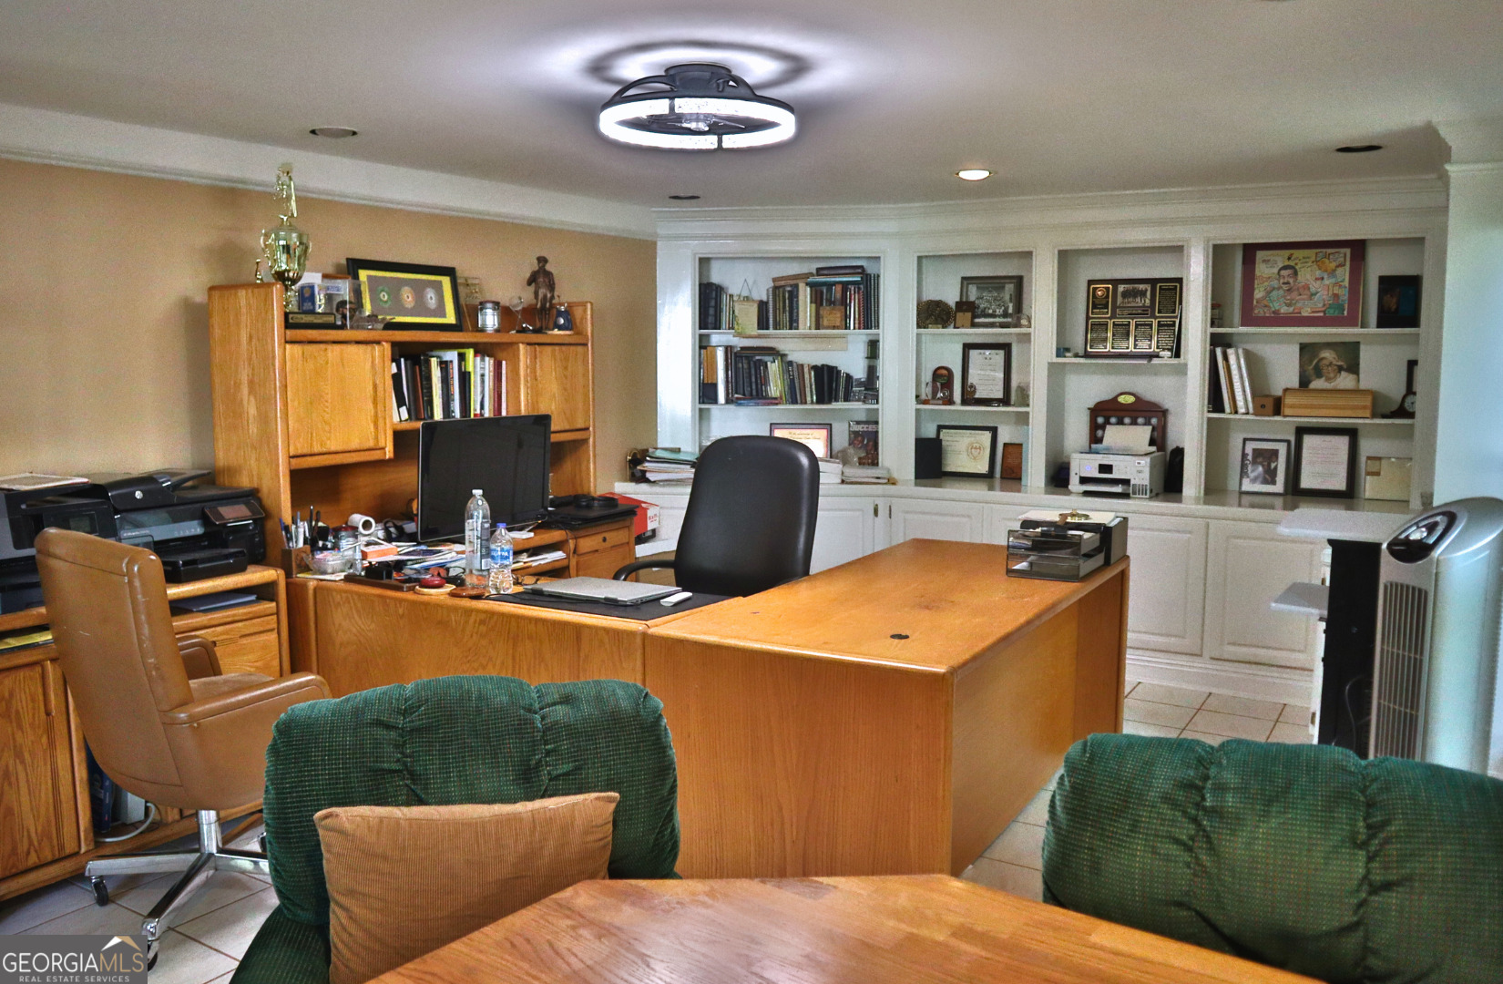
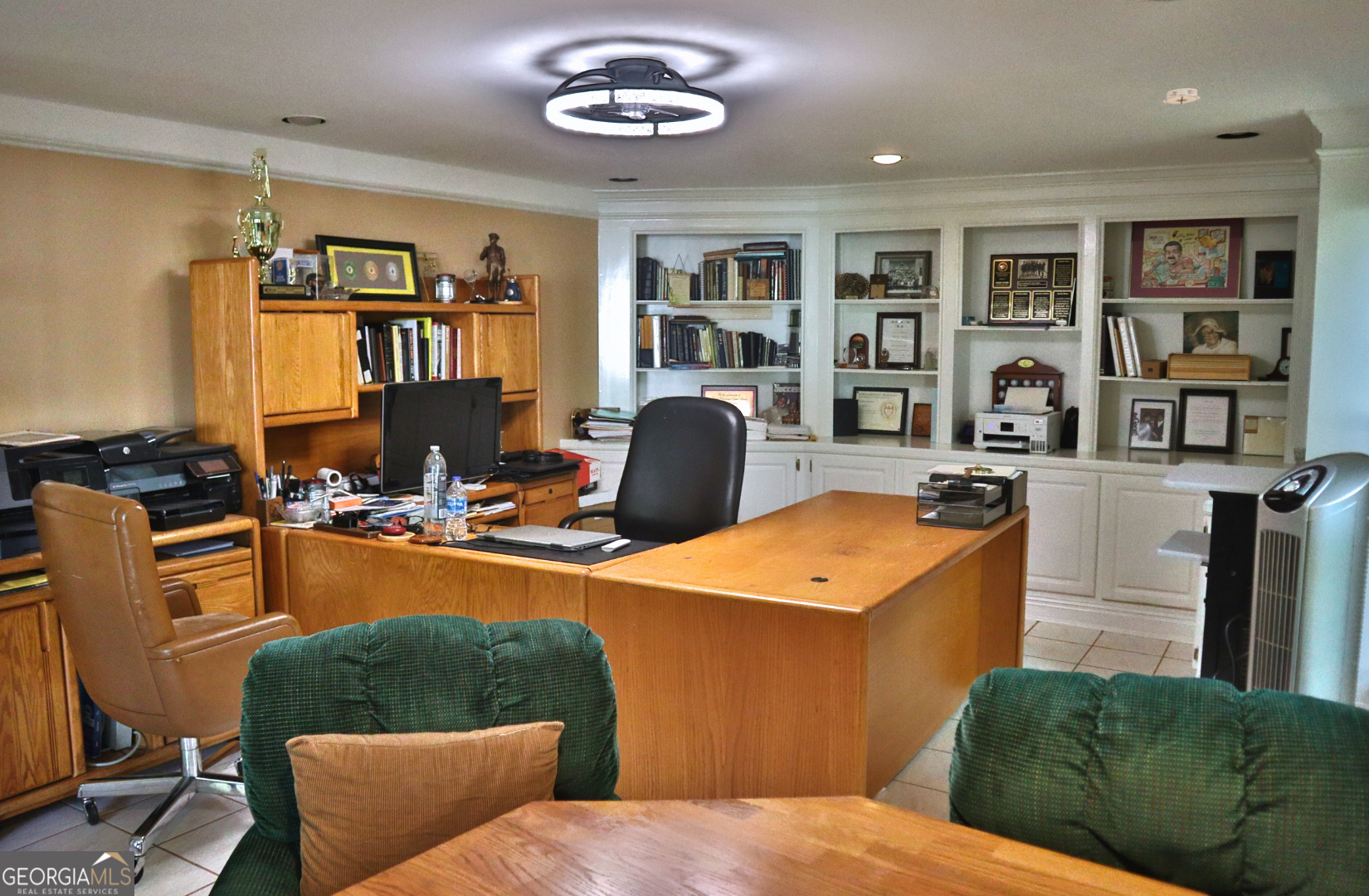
+ smoke detector (1180, 96)
